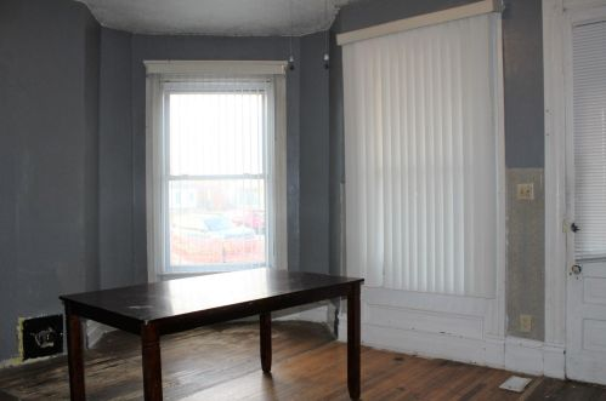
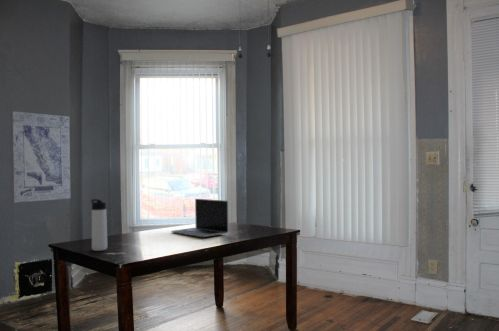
+ laptop (199, 217)
+ wall art (42, 157)
+ thermos bottle (98, 224)
